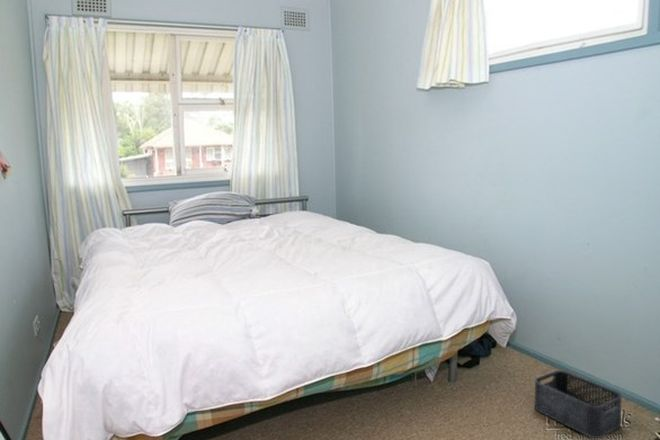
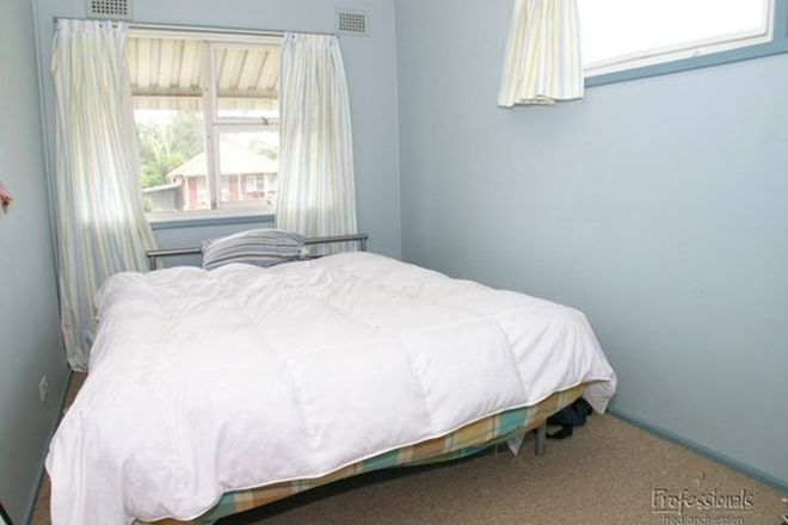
- storage bin (576, 401)
